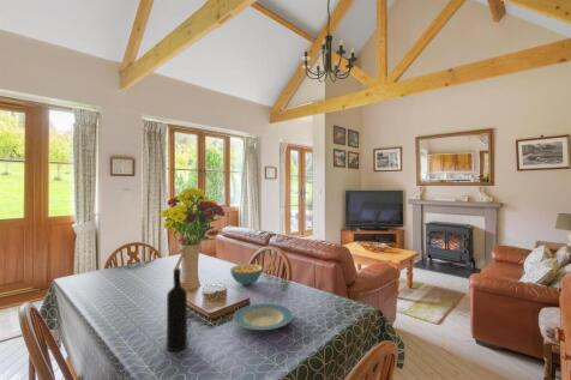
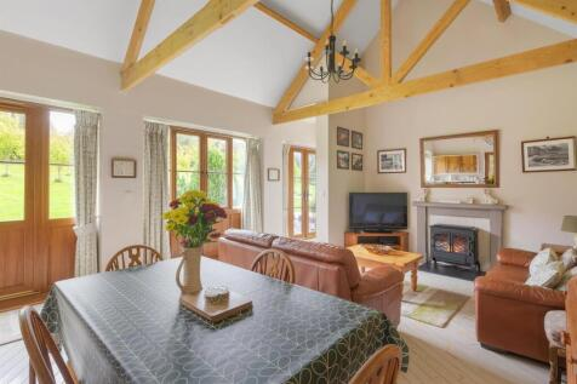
- wine bottle (176, 307)
- cereal bowl (246, 276)
- plate (263, 318)
